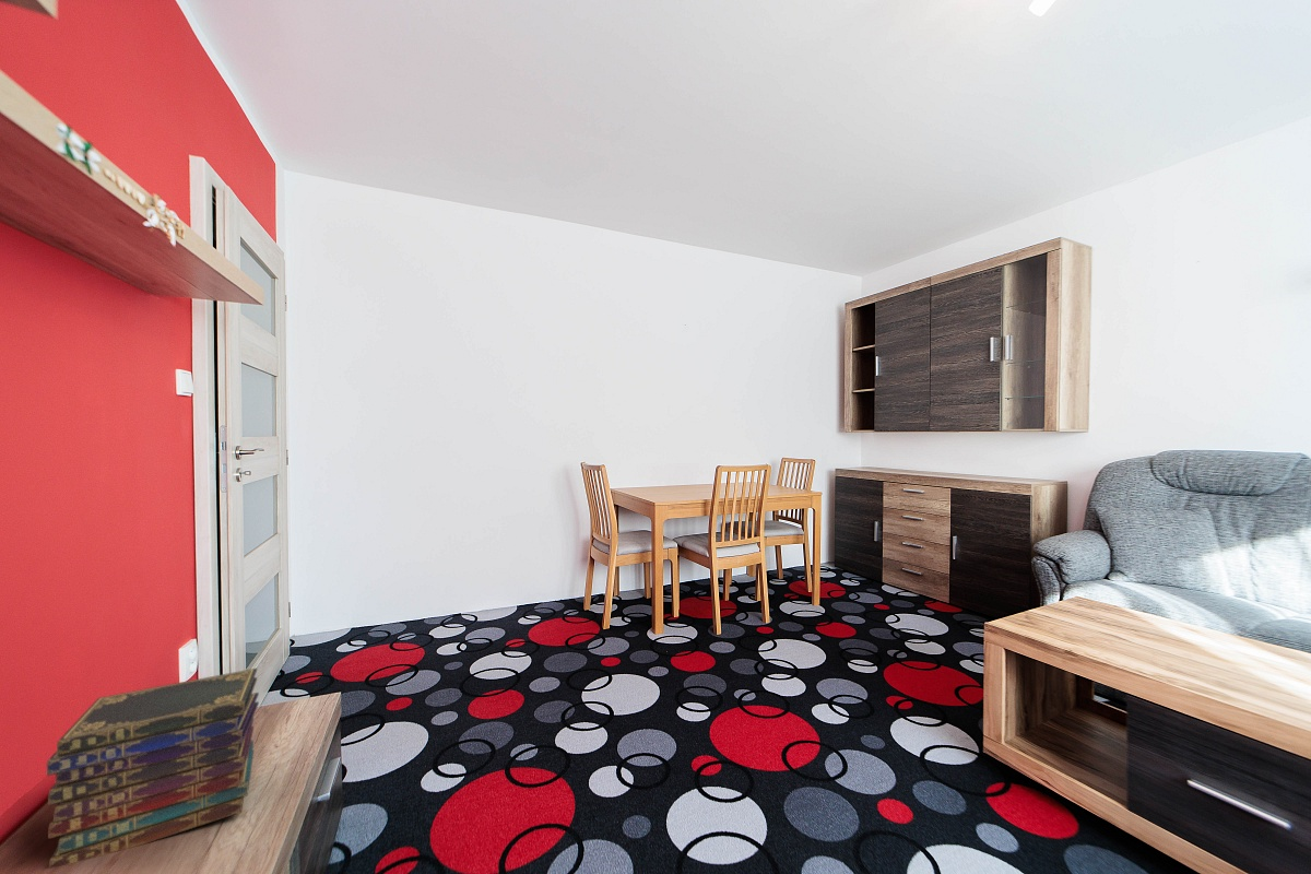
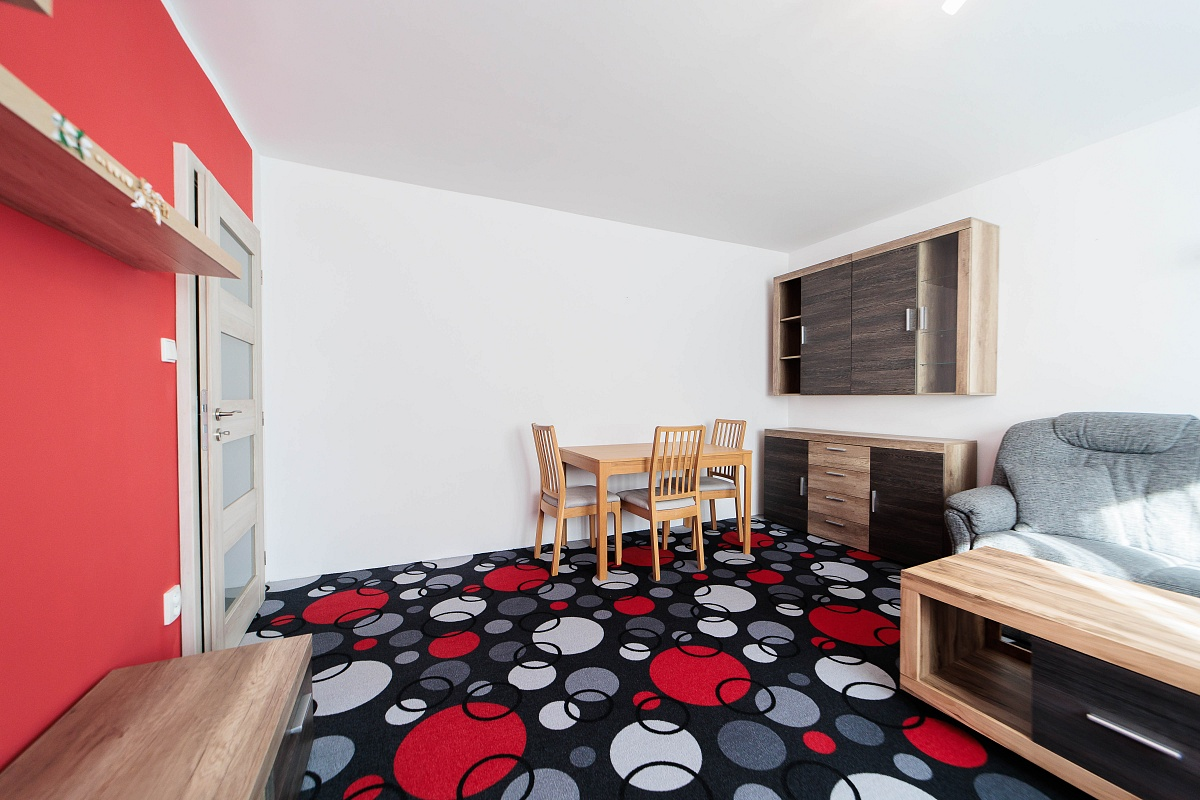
- book stack (167, 755)
